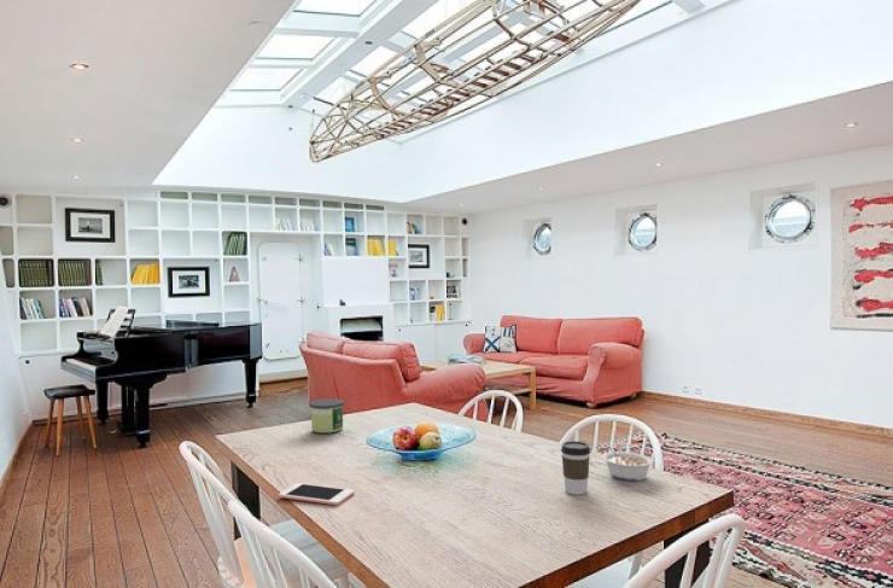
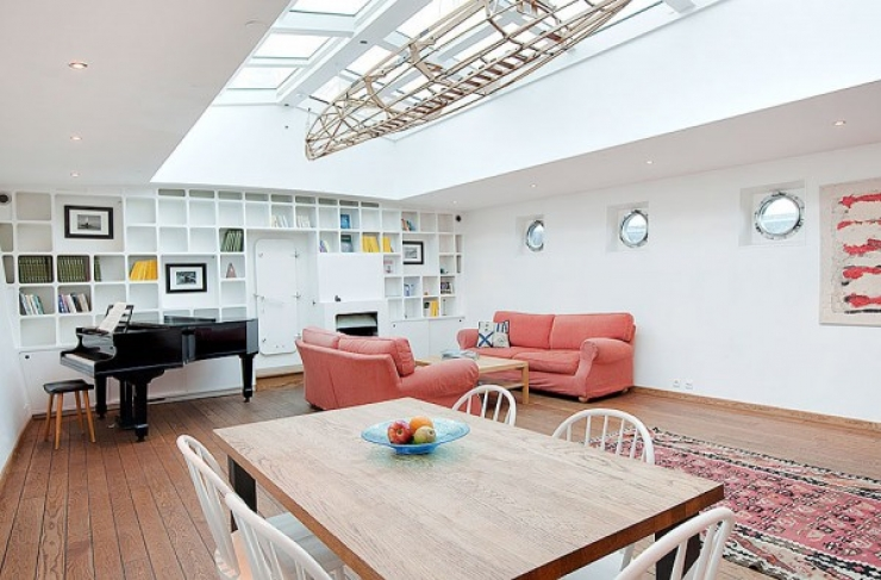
- legume (625, 464)
- coffee cup (576, 467)
- cell phone (316, 494)
- candle (327, 415)
